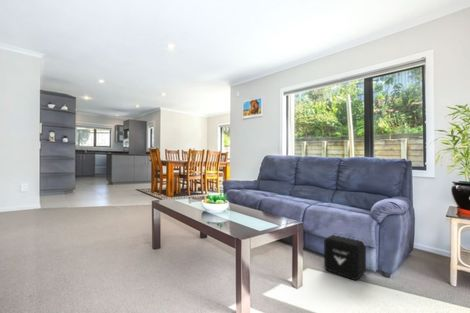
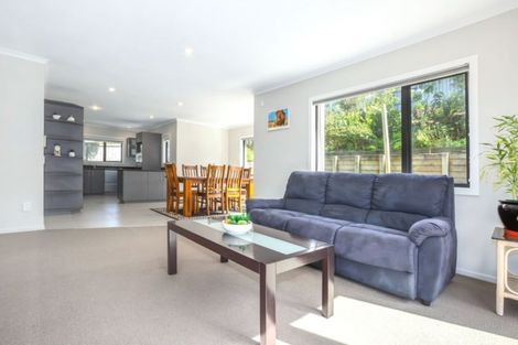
- air purifier (343, 255)
